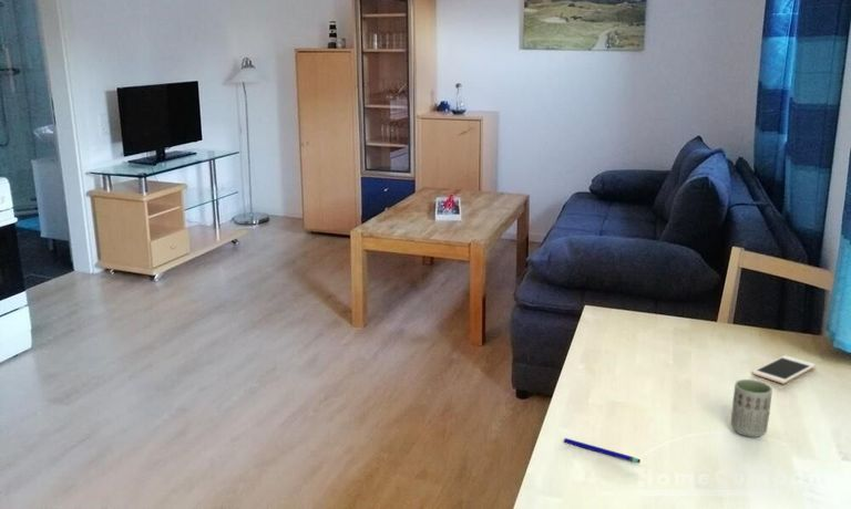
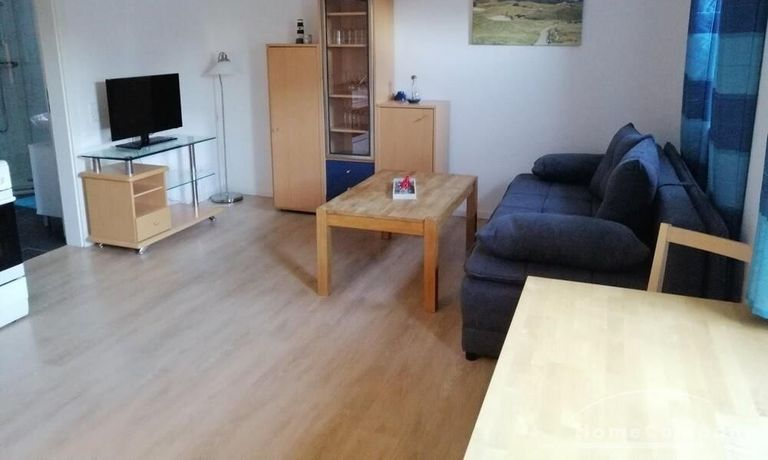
- pen (601, 450)
- cup (750, 408)
- cell phone (783, 368)
